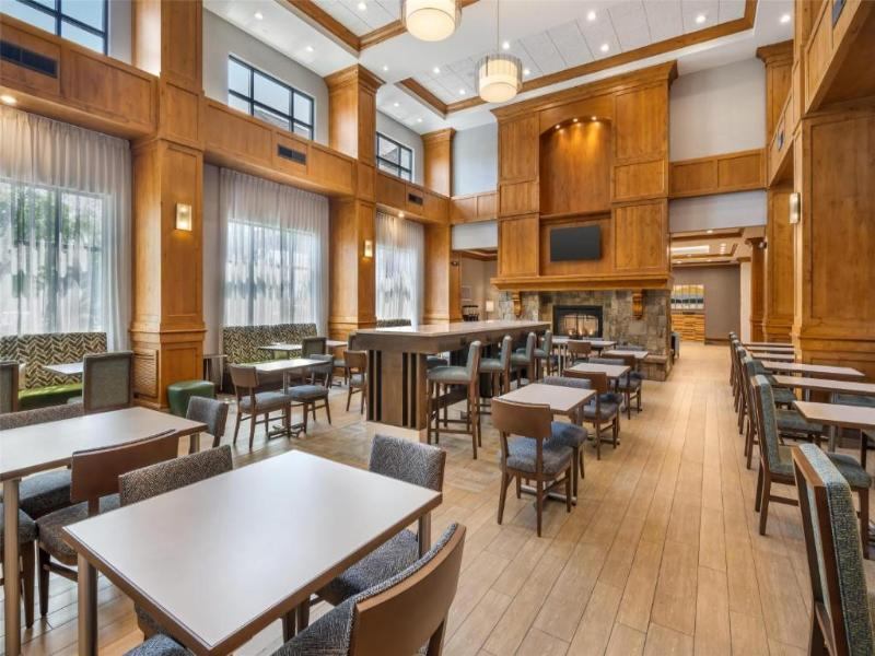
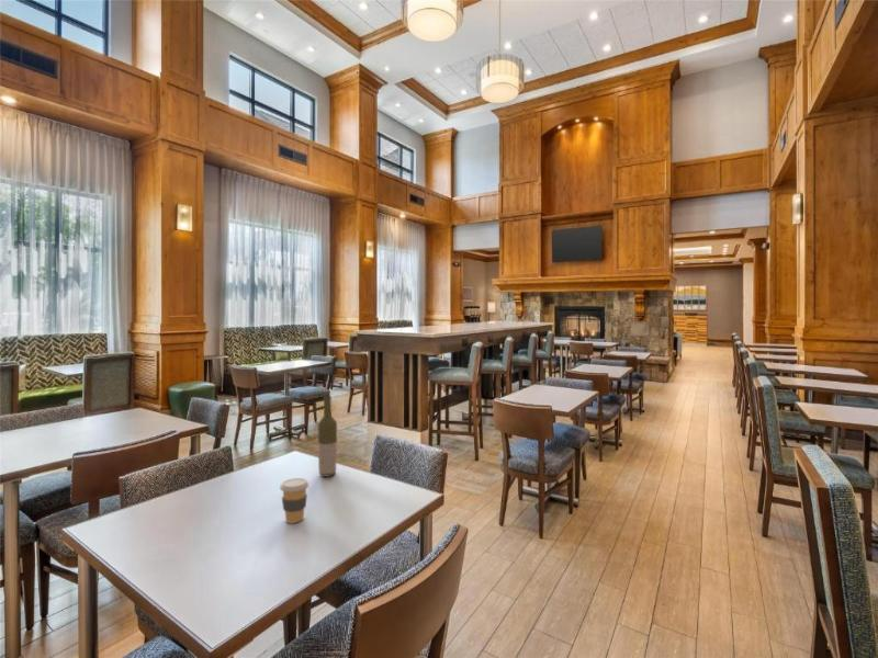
+ coffee cup (294, 500)
+ bottle (327, 434)
